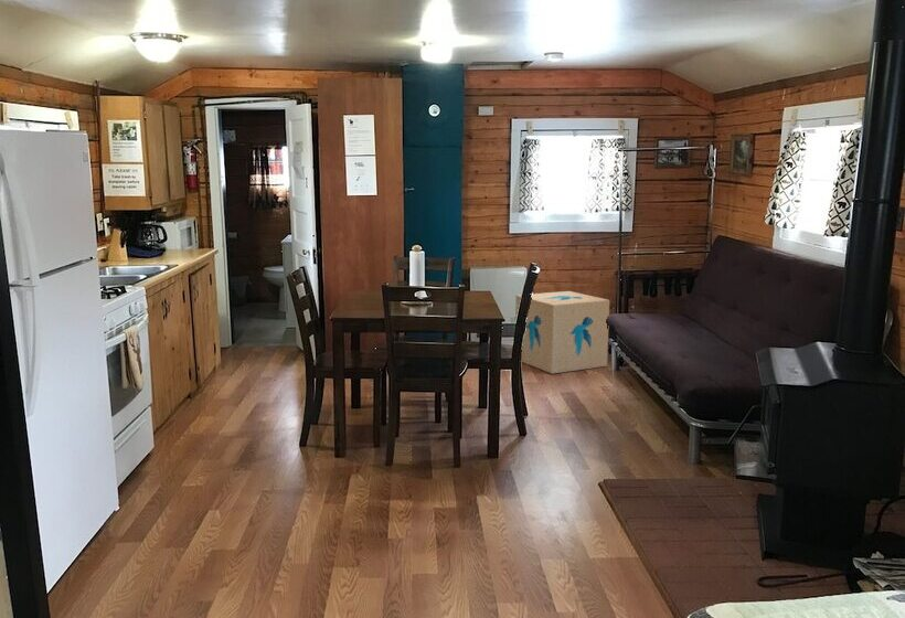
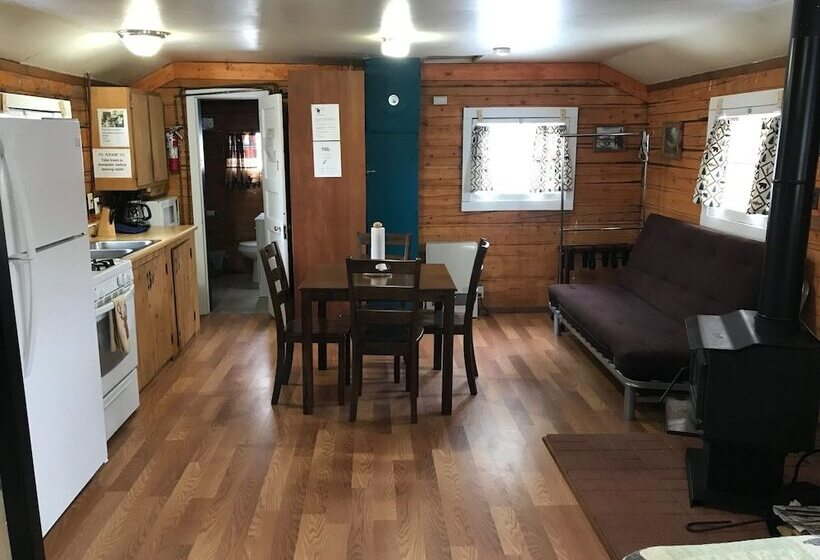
- cardboard box (561, 330)
